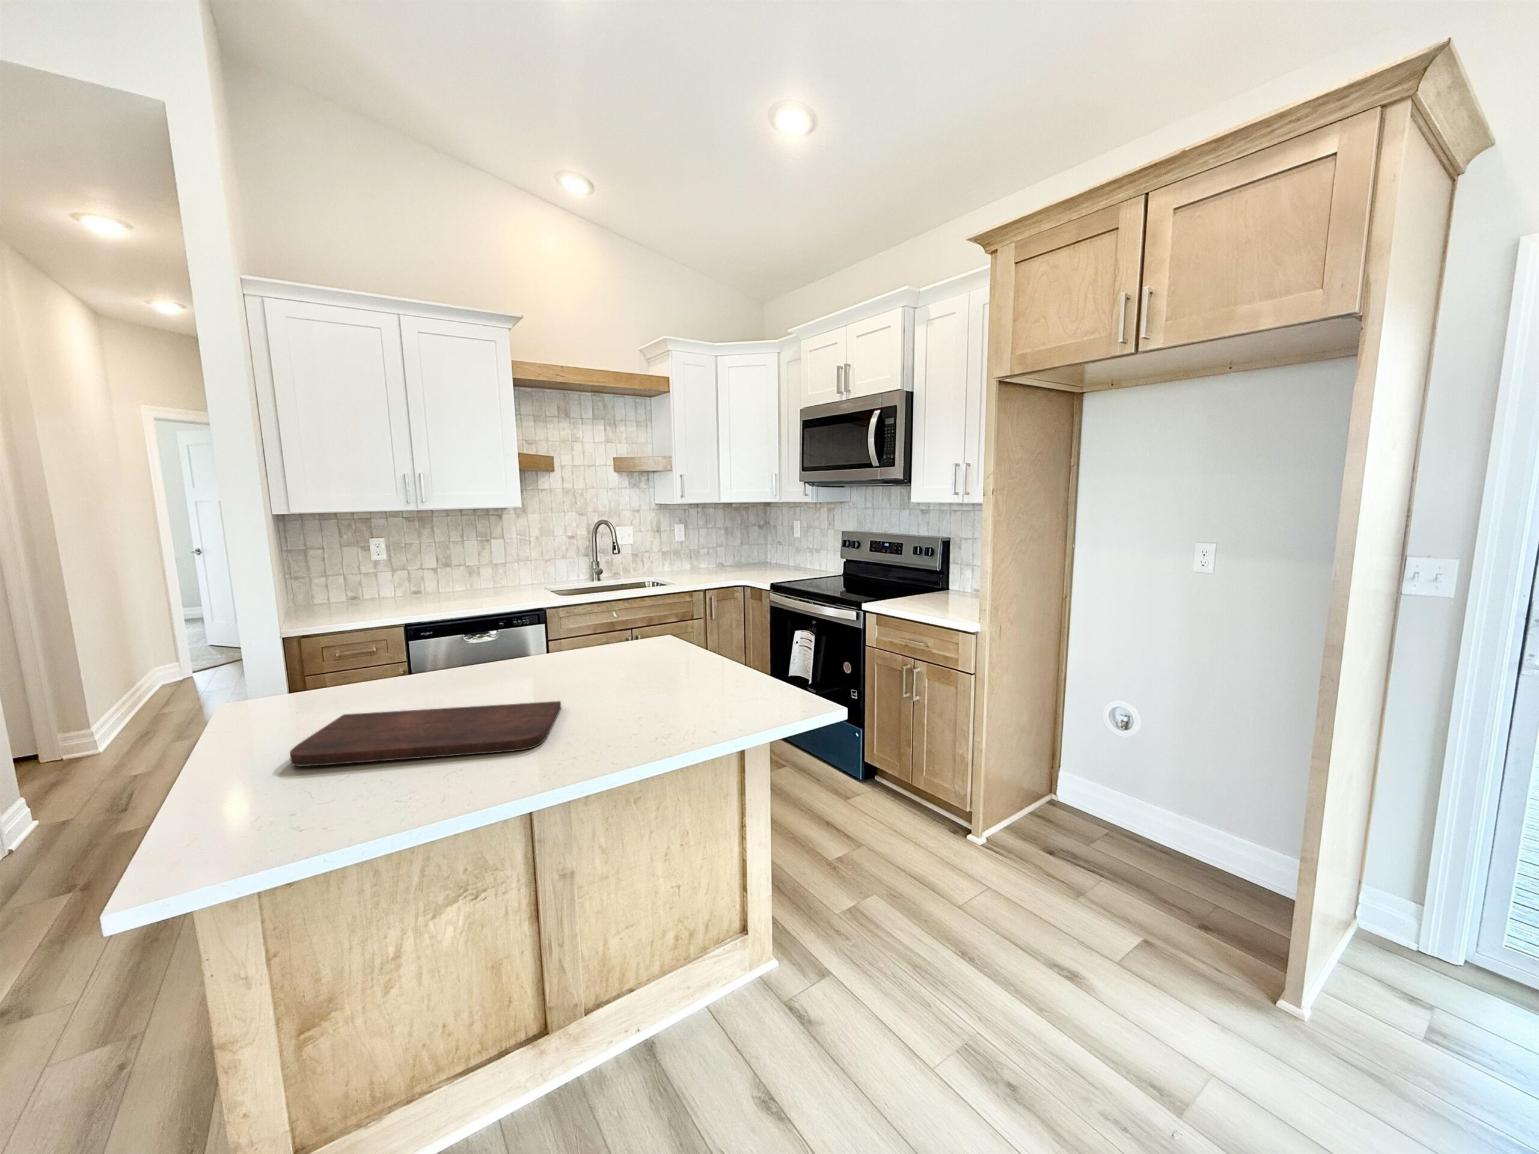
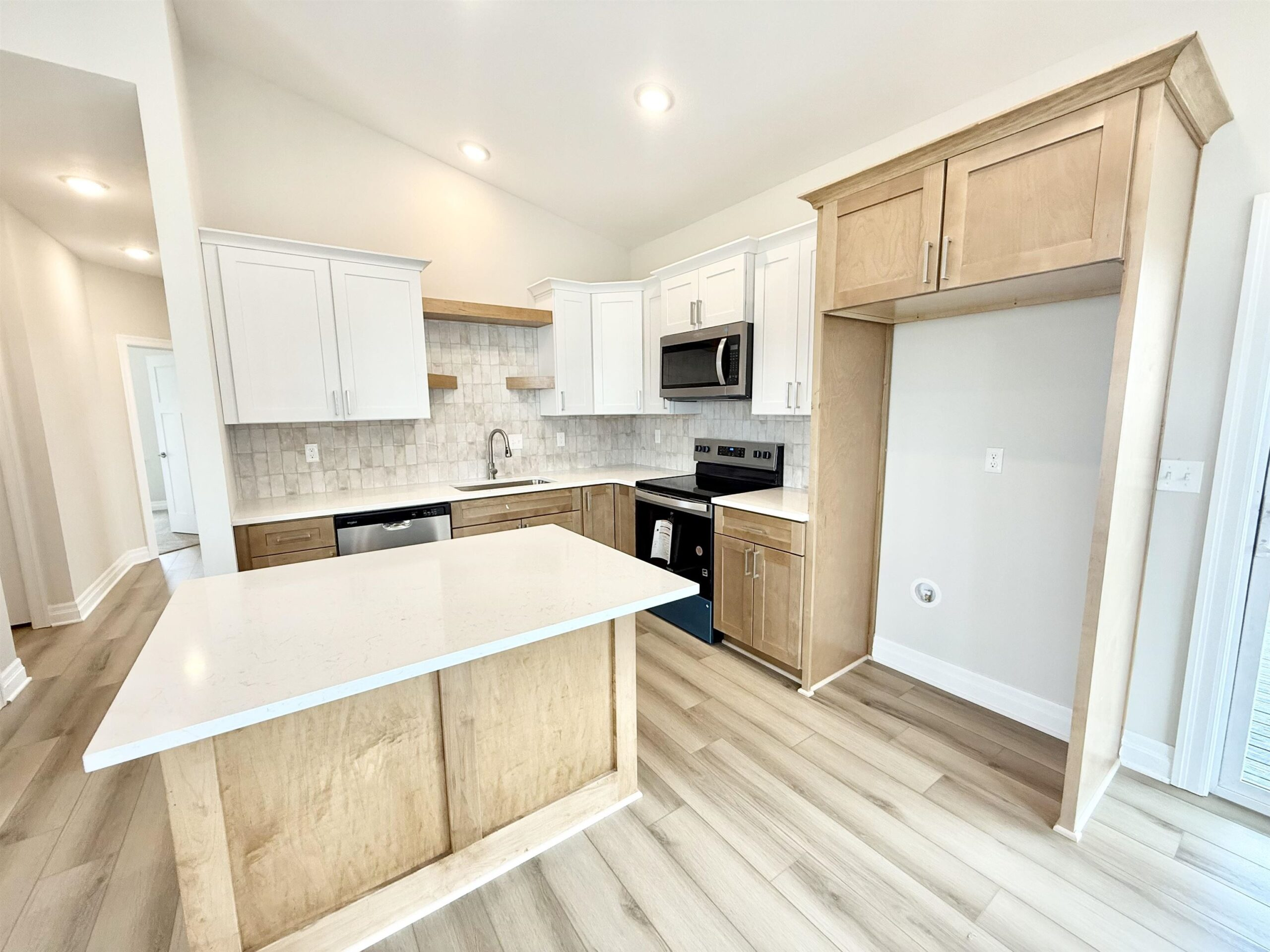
- cutting board (436, 730)
